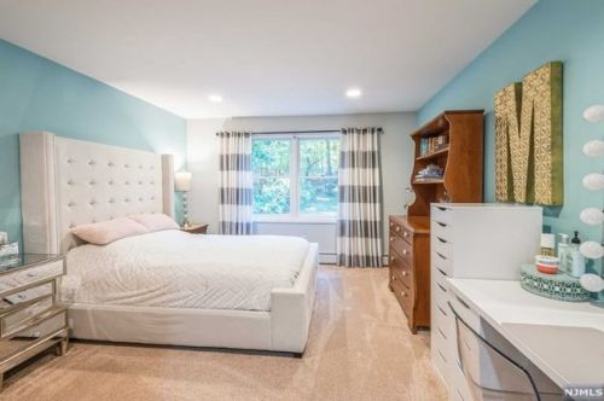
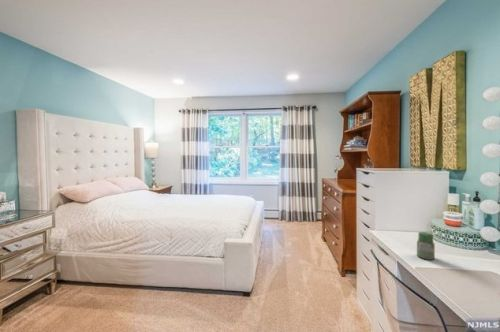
+ jar (425, 245)
